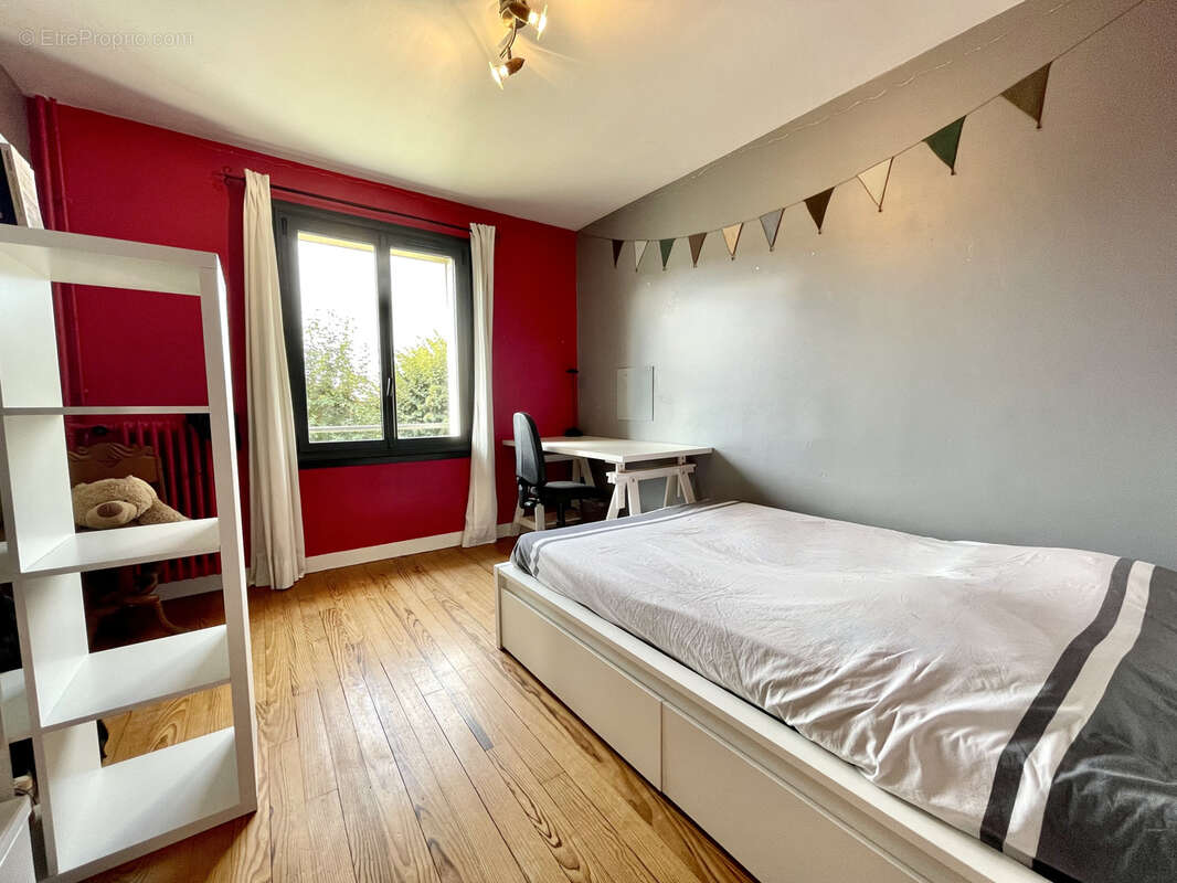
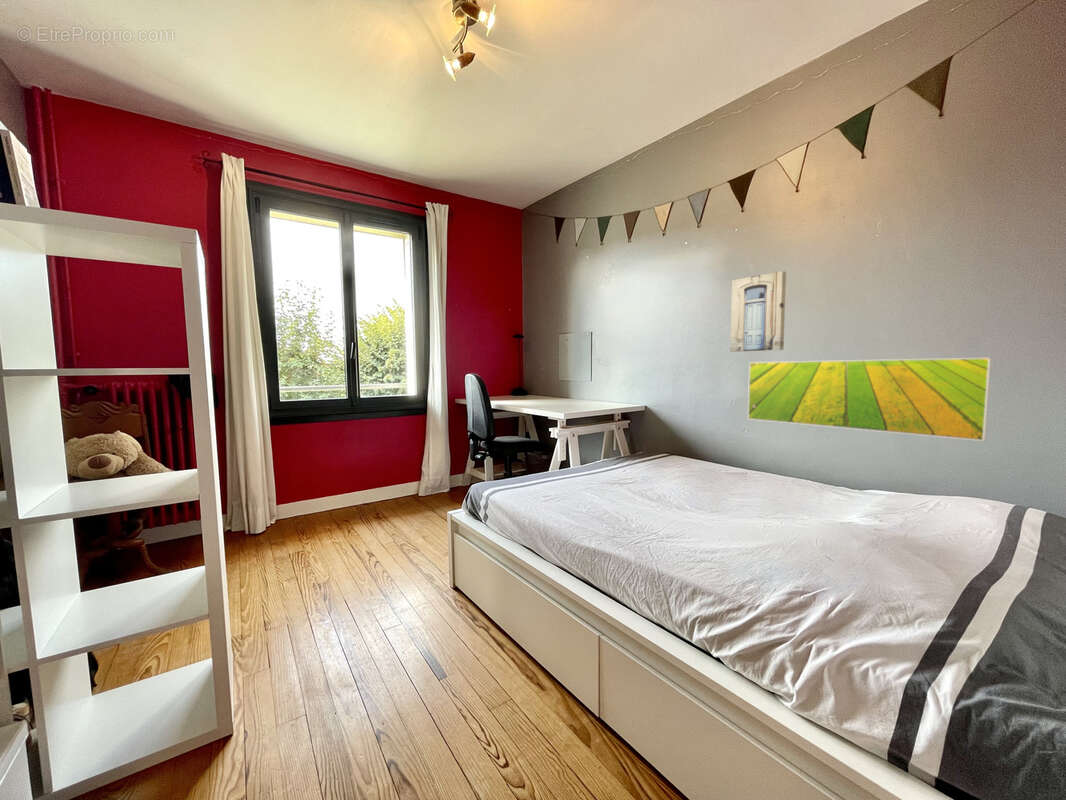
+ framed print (846, 394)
+ wall art (756, 313)
